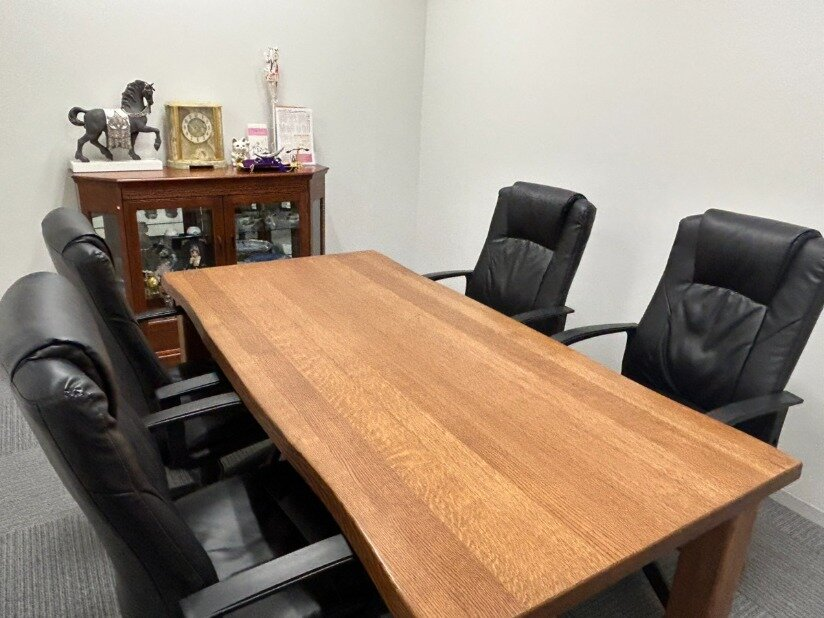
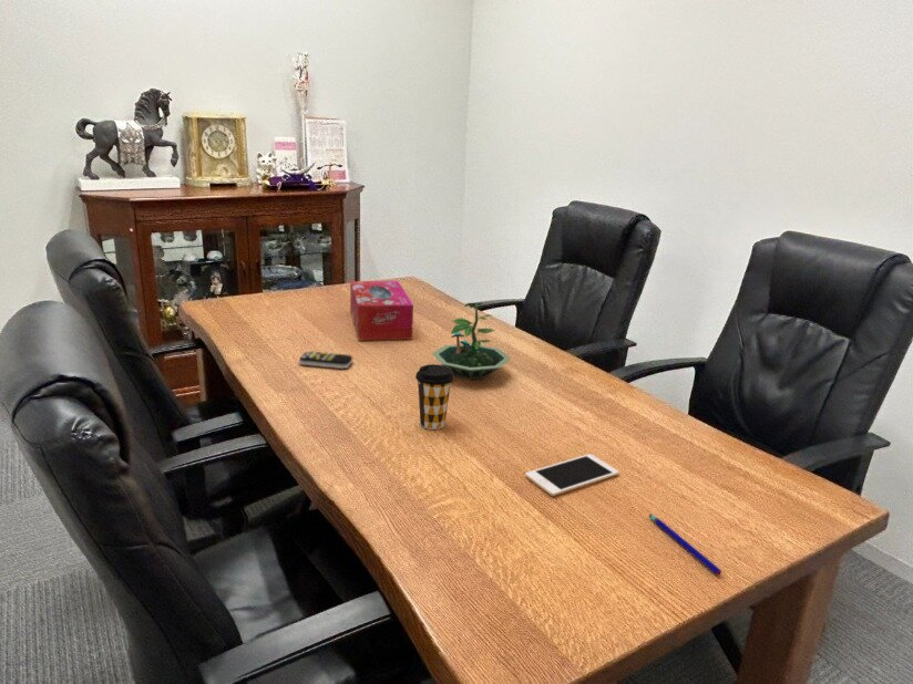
+ coffee cup (433, 397)
+ terrarium (475, 315)
+ pen (683, 542)
+ remote control (326, 359)
+ cell phone (572, 474)
+ tissue box (379, 308)
